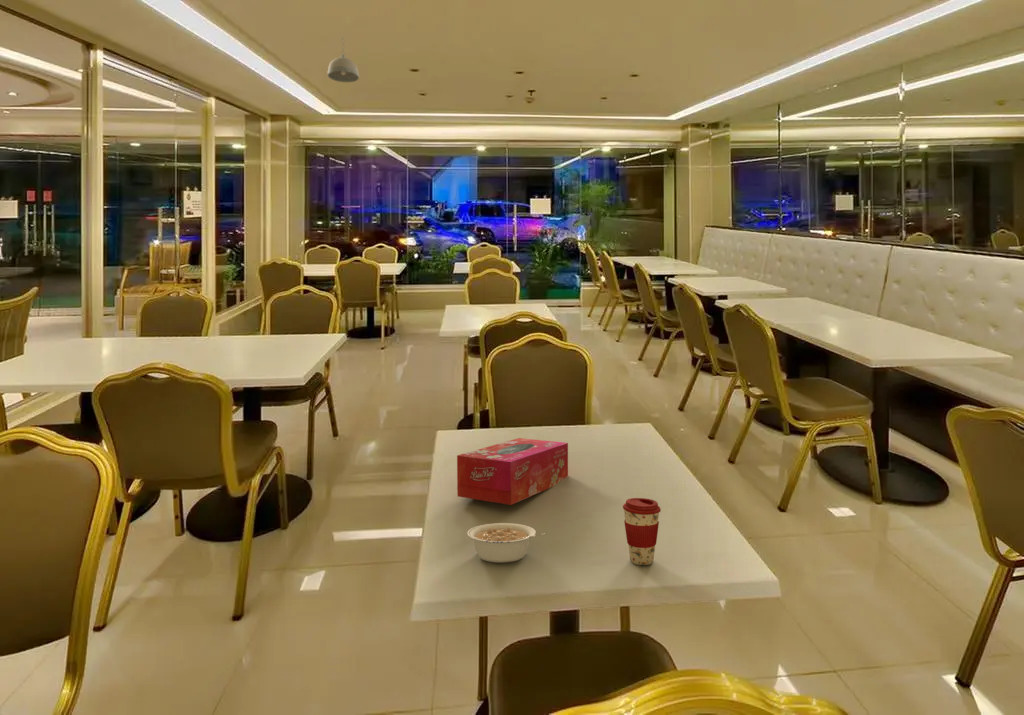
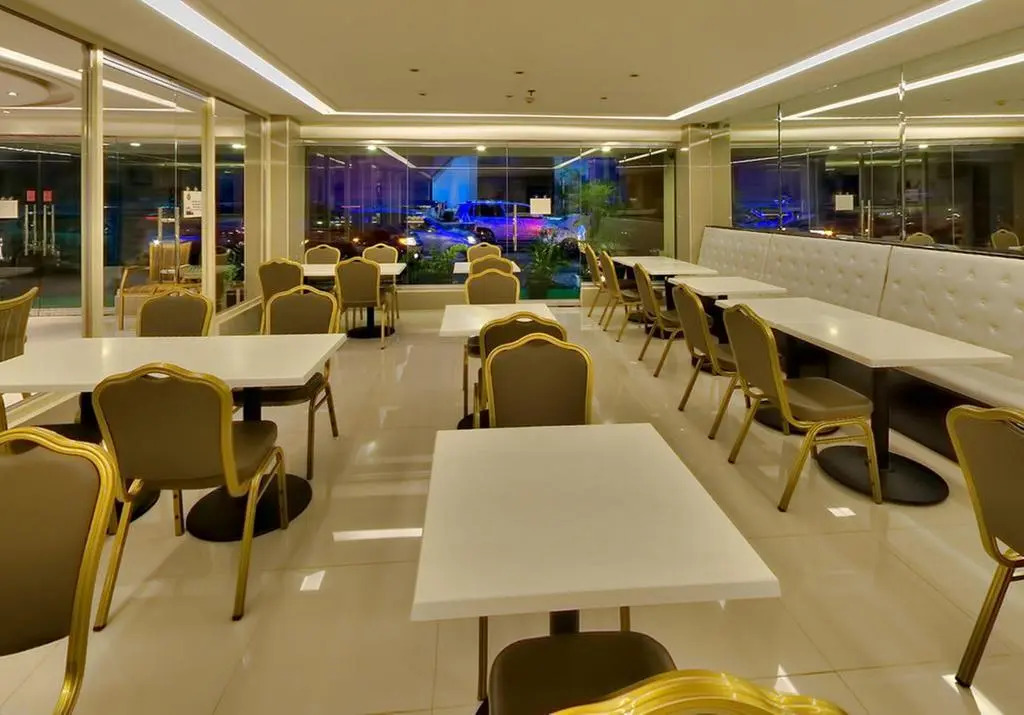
- legume (504, 541)
- pendant light (343, 56)
- tissue box (515, 468)
- coffee cup (641, 531)
